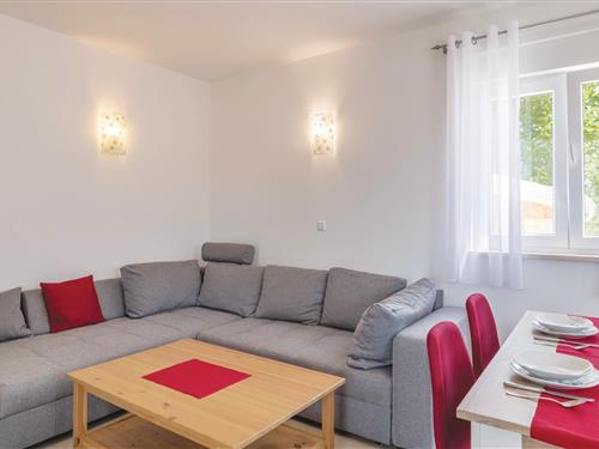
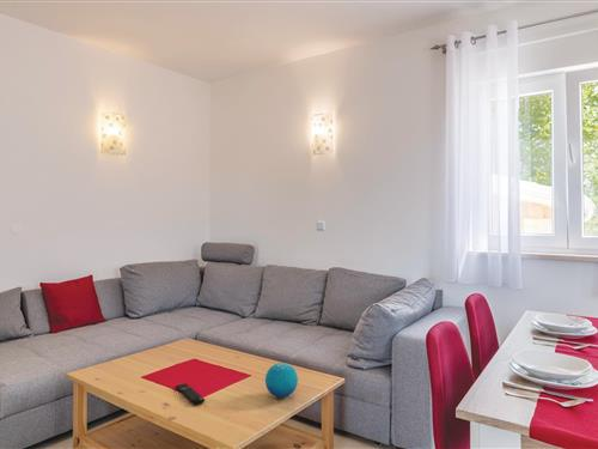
+ remote control (189, 393)
+ decorative orb (281, 380)
